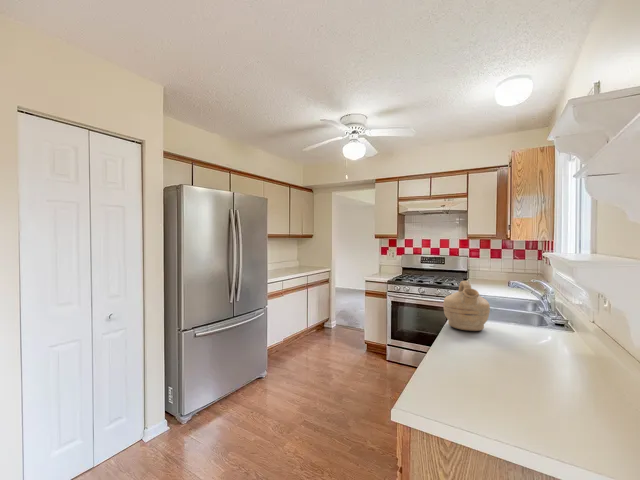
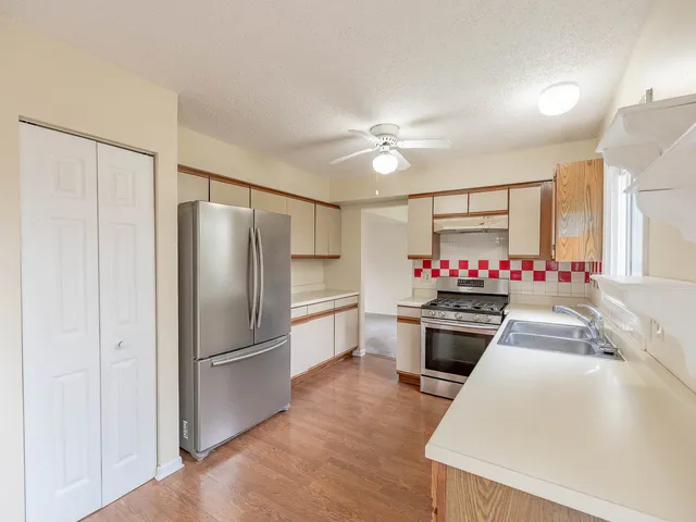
- teapot (465, 304)
